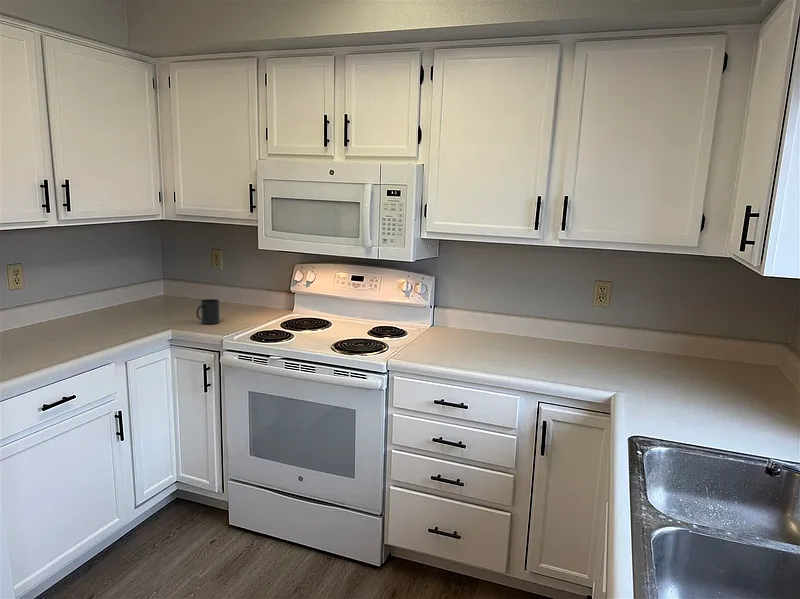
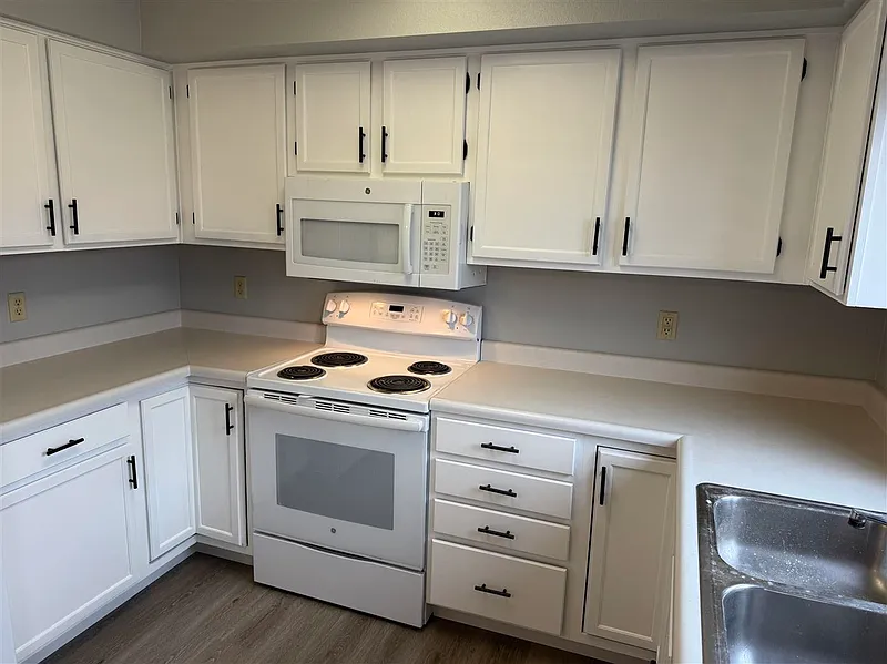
- mug (207, 311)
